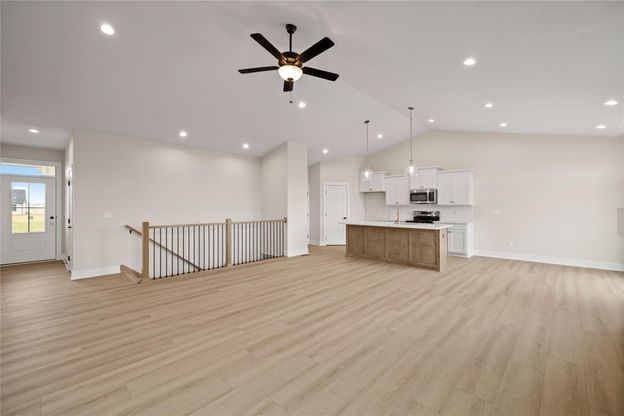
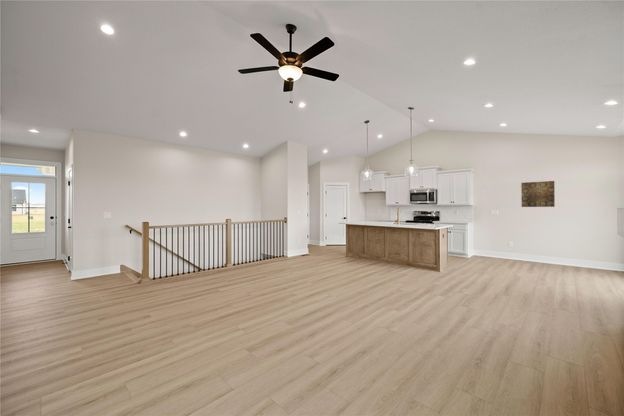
+ wall art (537, 194)
